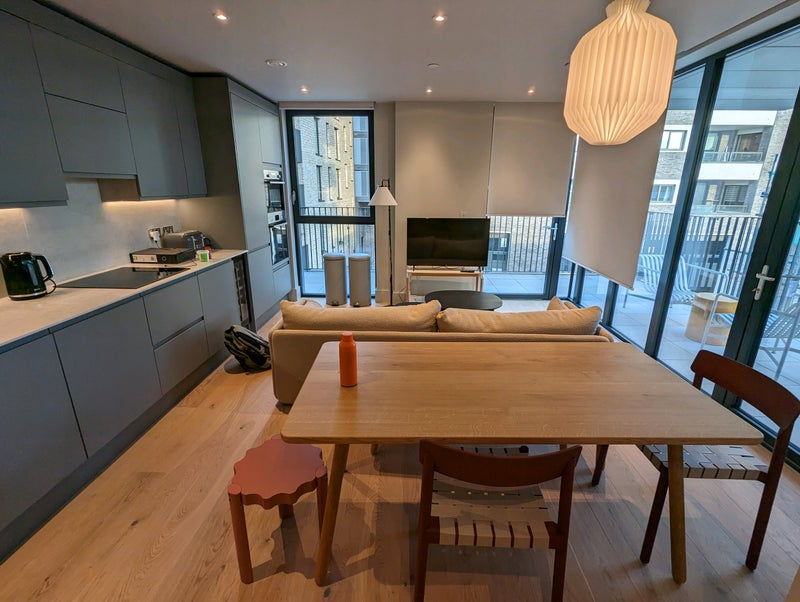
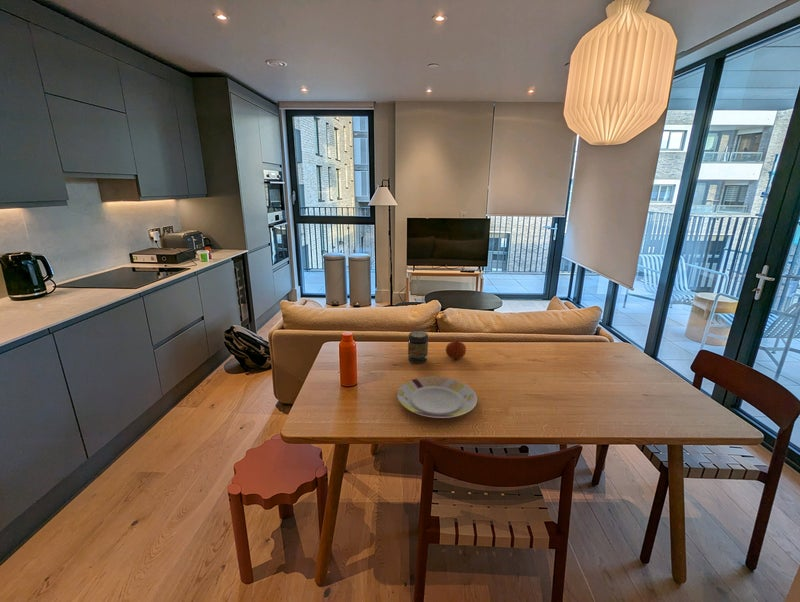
+ jar (417, 346)
+ plate (436, 397)
+ fruit (455, 349)
